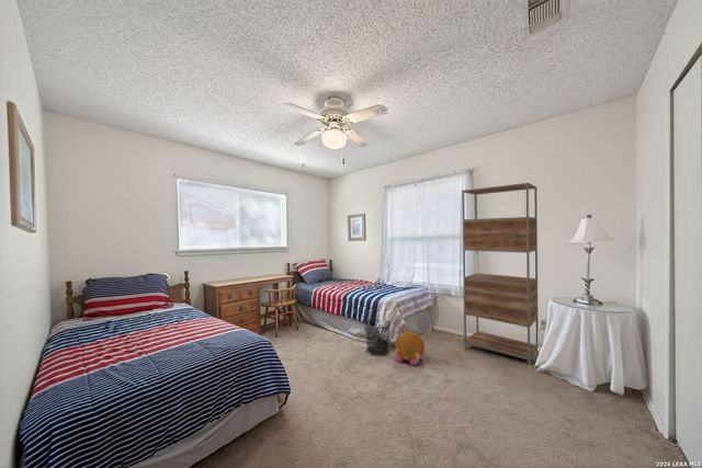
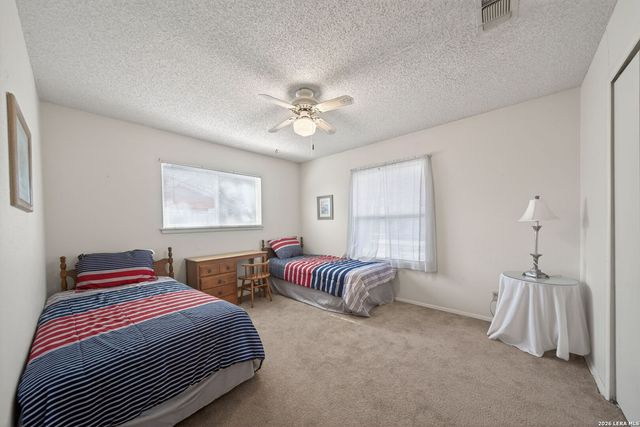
- shelving unit (498, 275)
- waste bin (377, 336)
- plush toy (409, 345)
